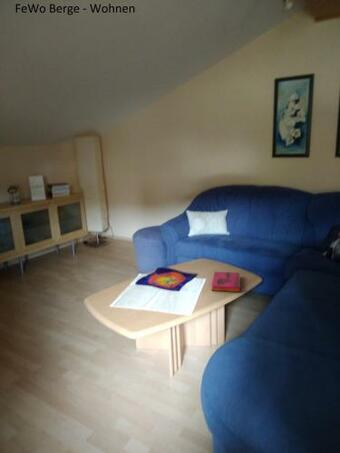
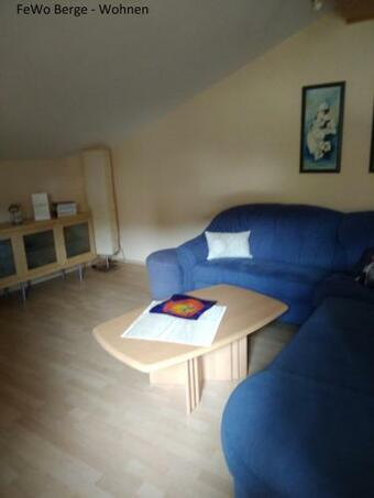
- hardback book (226, 281)
